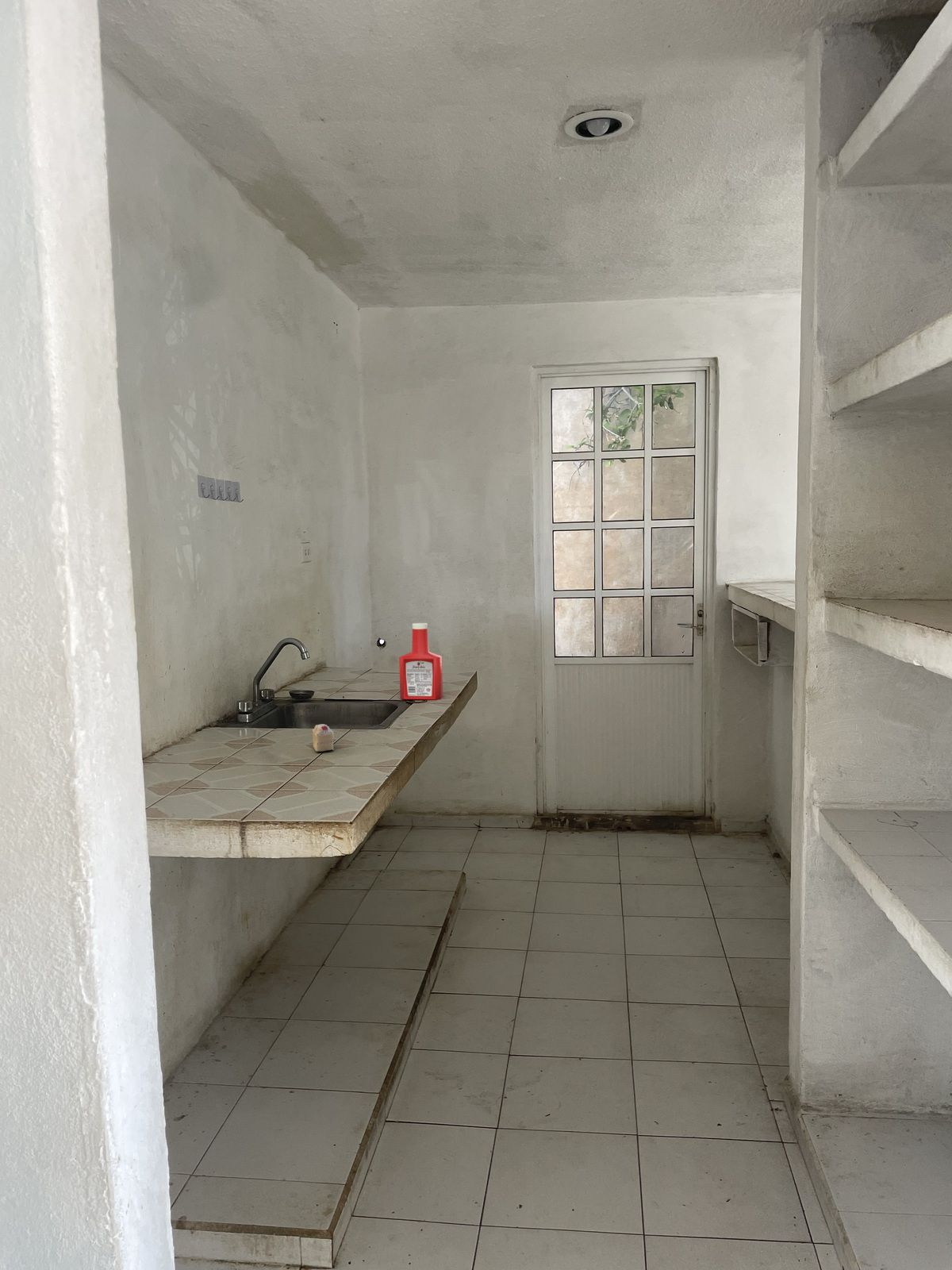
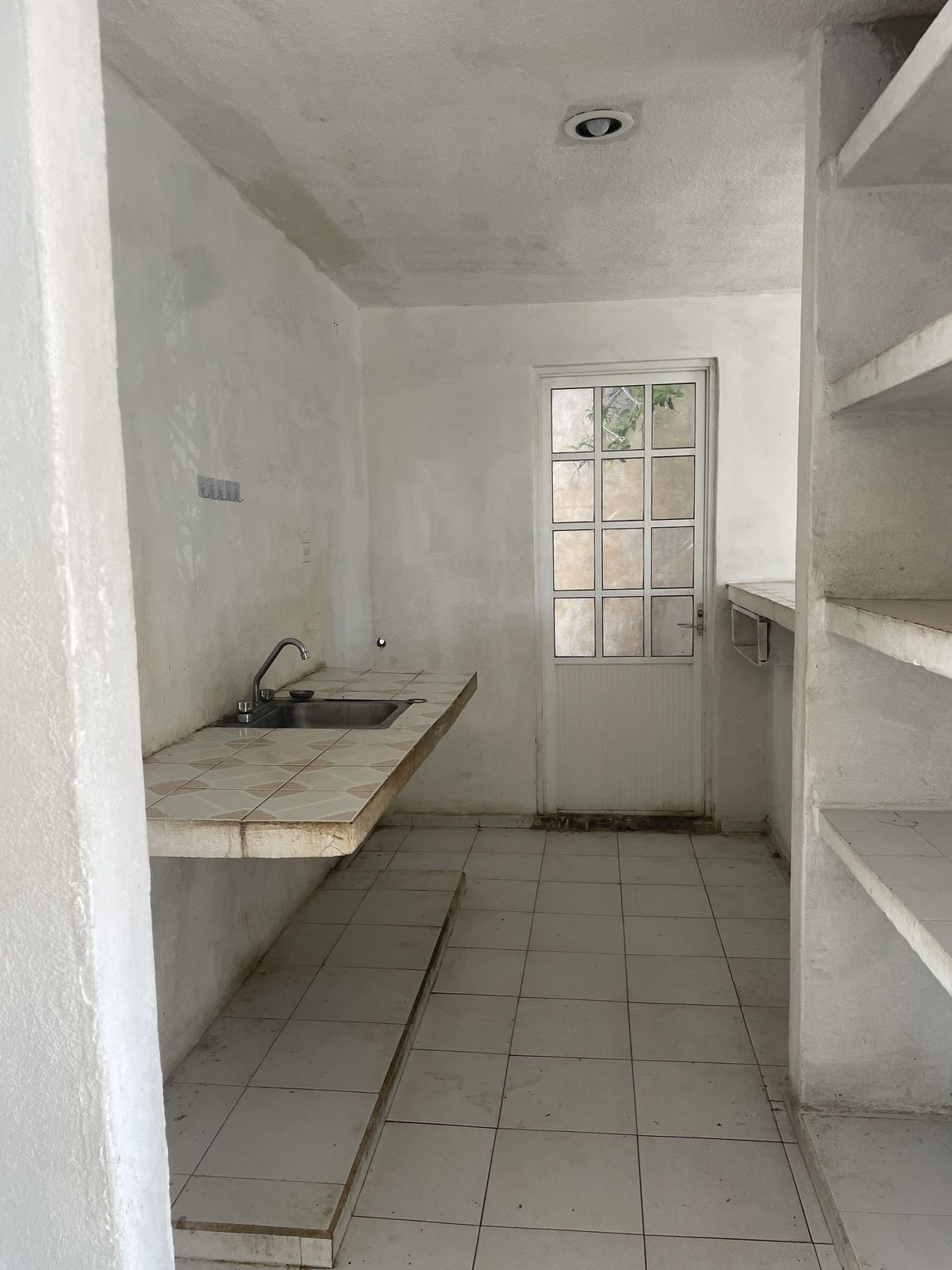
- soap bottle (420, 660)
- cake slice (322, 736)
